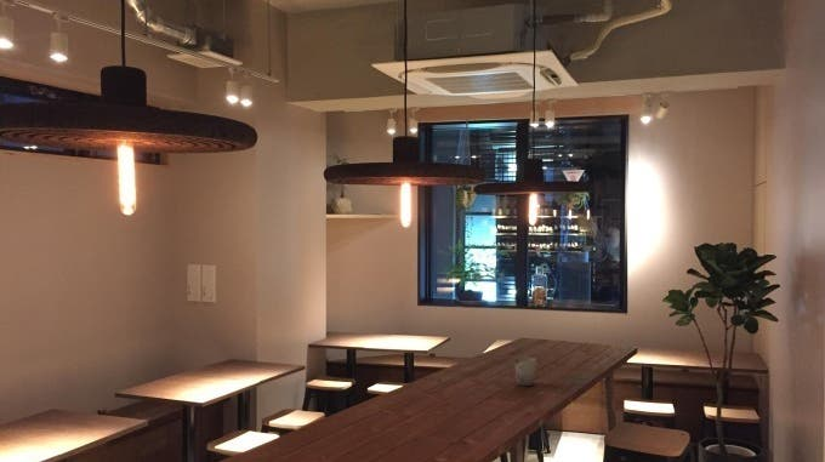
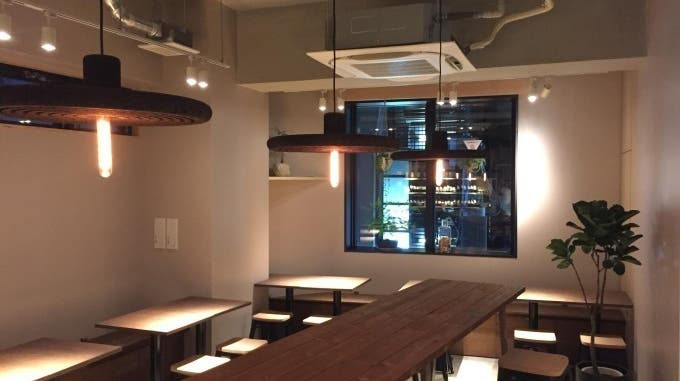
- cup (523, 371)
